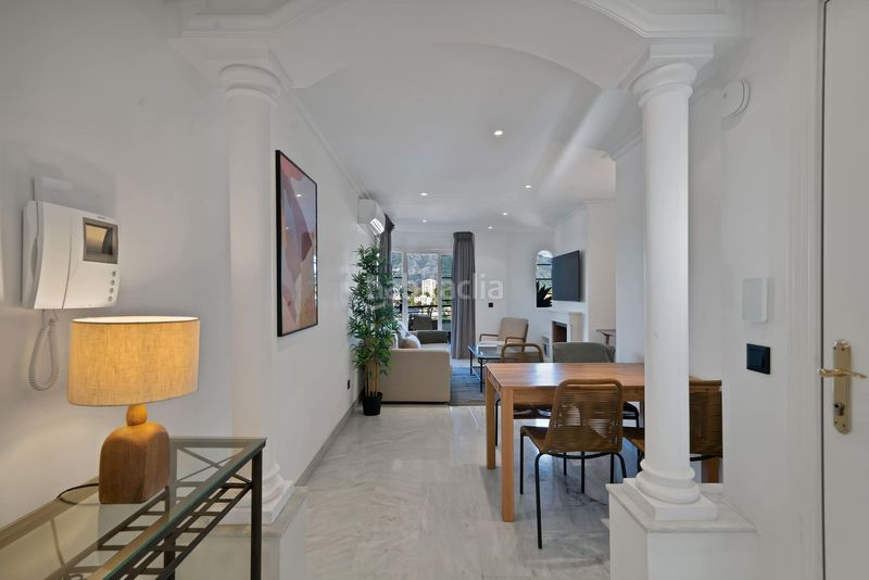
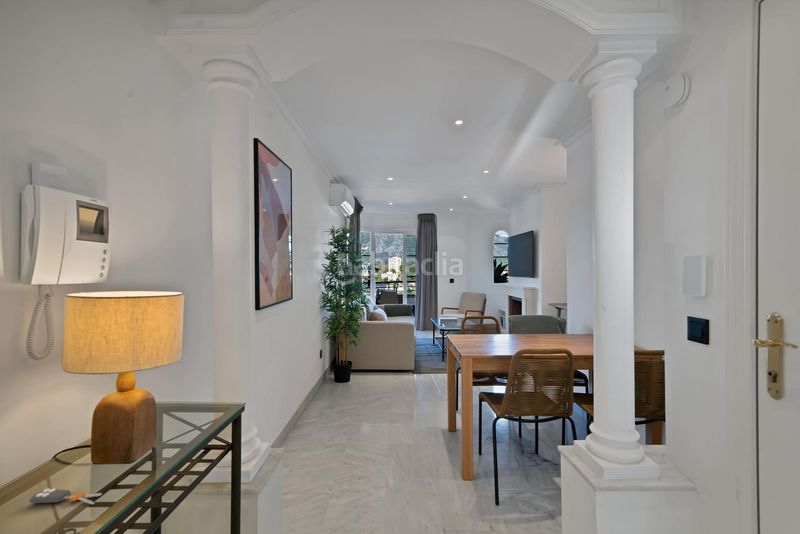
+ key chain (68, 496)
